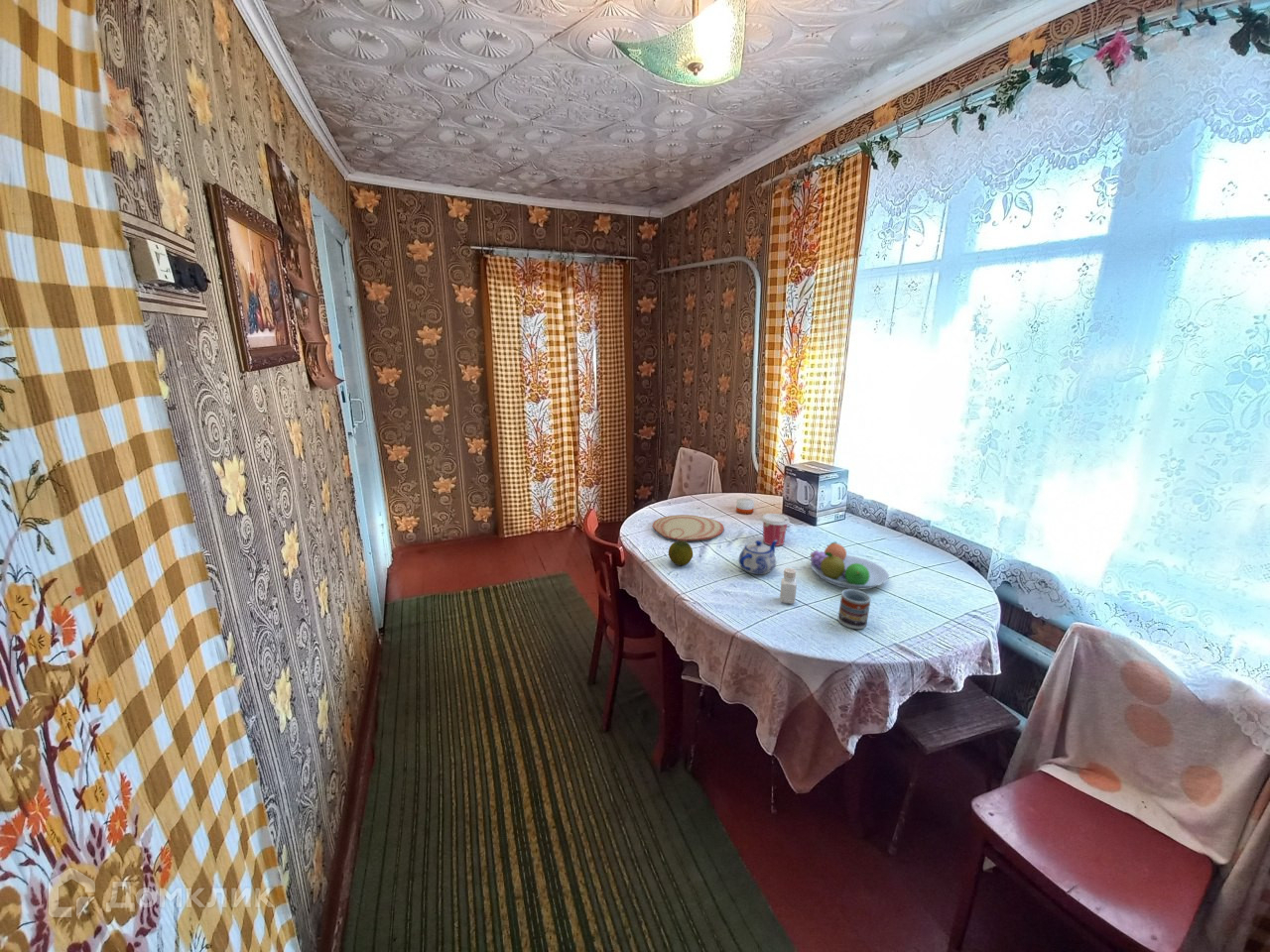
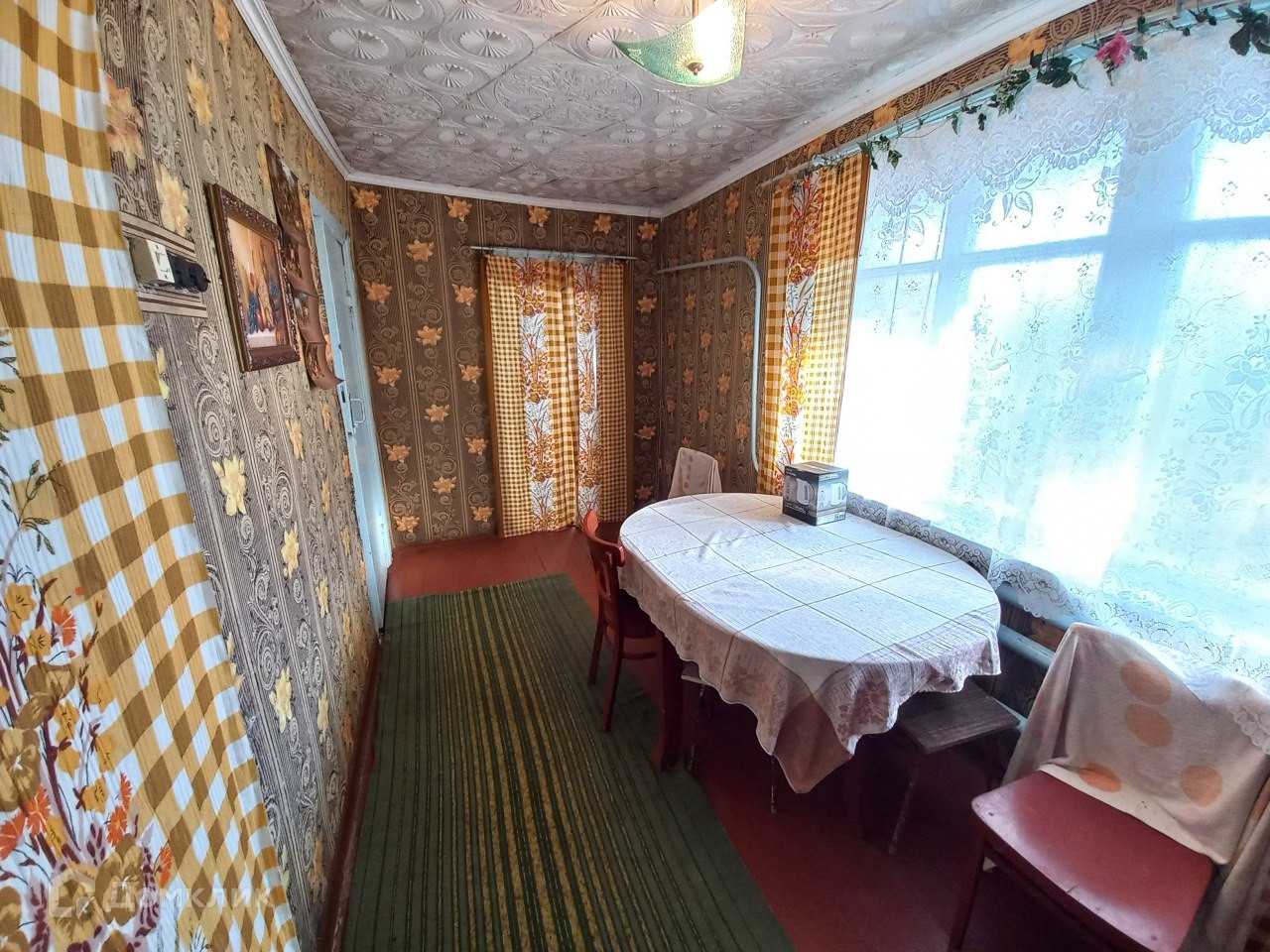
- cup (774, 530)
- candle (745, 500)
- fruit (680, 552)
- pepper shaker (788, 585)
- fruit bowl (848, 563)
- teapot (759, 554)
- plate (688, 524)
- cup (856, 607)
